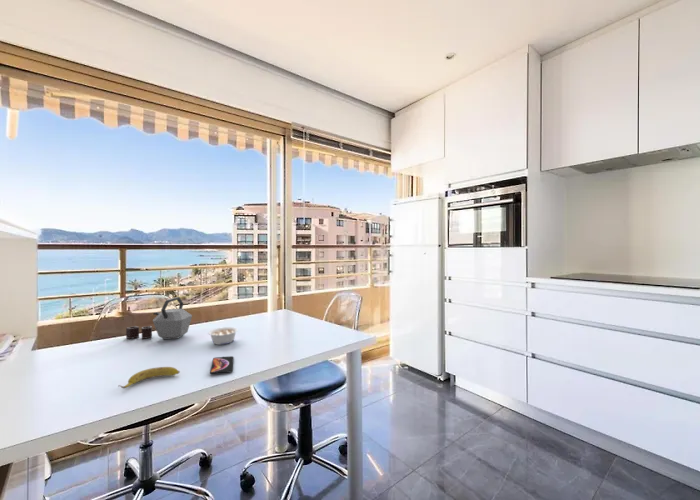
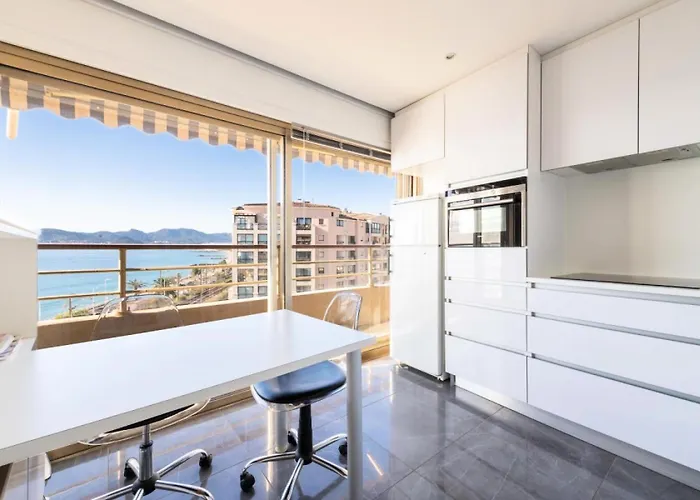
- kettle (157, 318)
- banana (151, 376)
- smartphone (222, 364)
- legume (223, 335)
